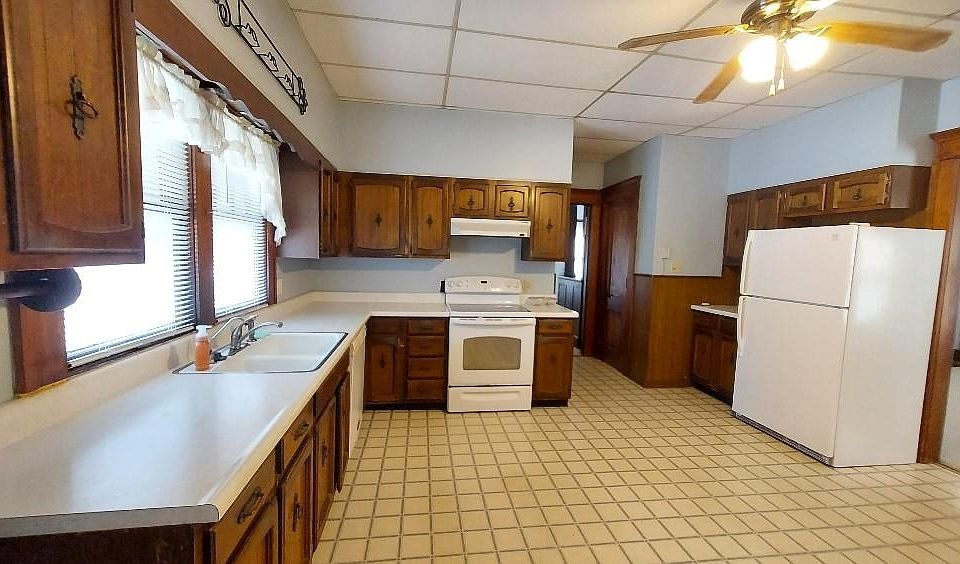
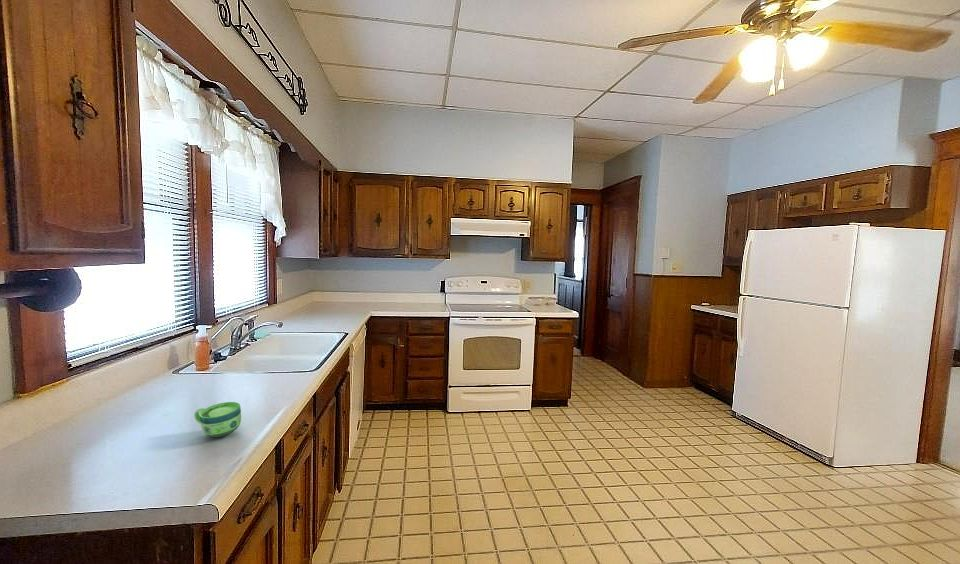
+ cup (215, 420)
